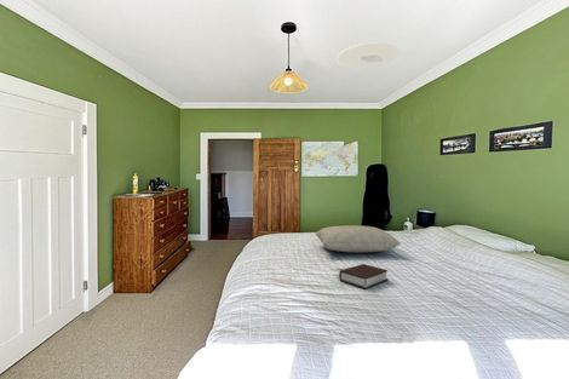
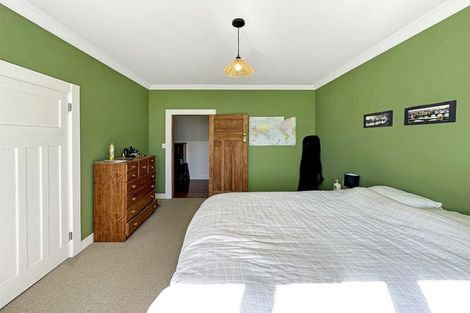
- ceiling light (367, 54)
- cushion (354, 239)
- bible (363, 275)
